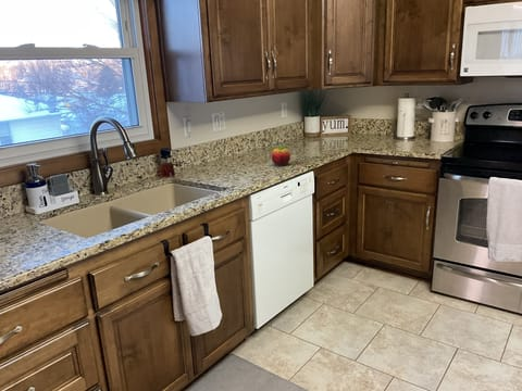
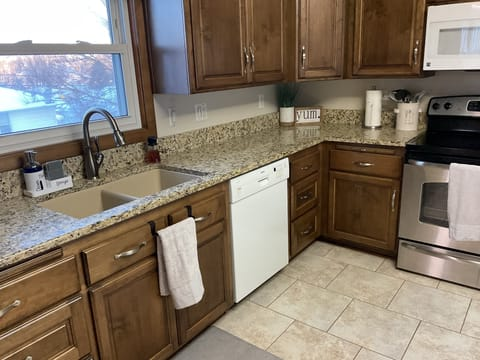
- fruit (281, 155)
